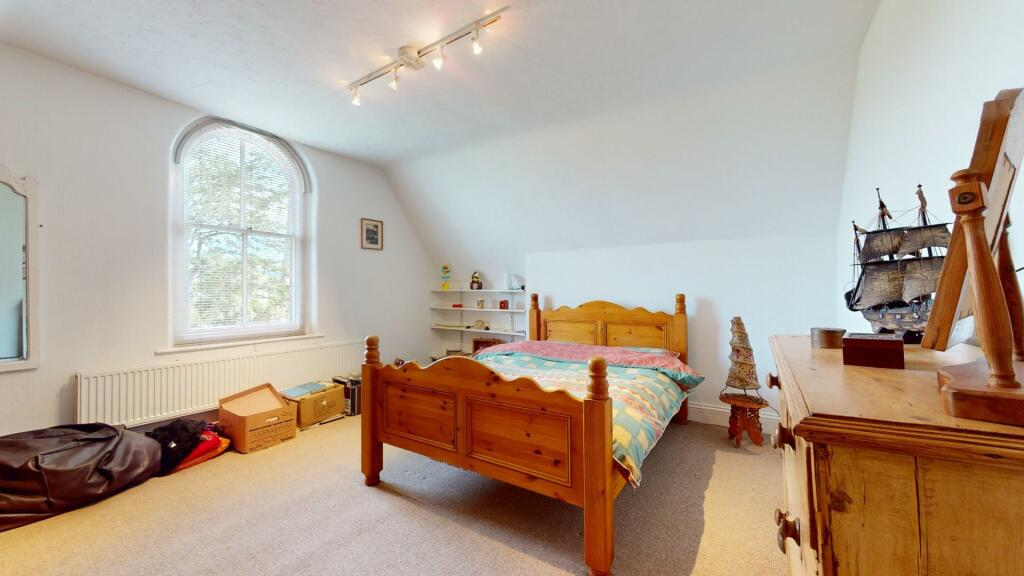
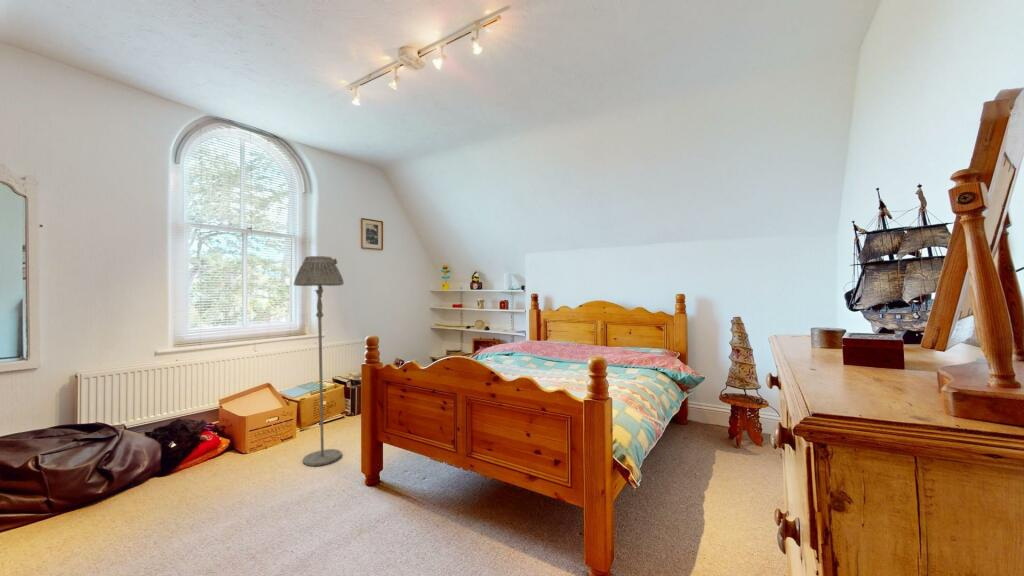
+ floor lamp (320, 357)
